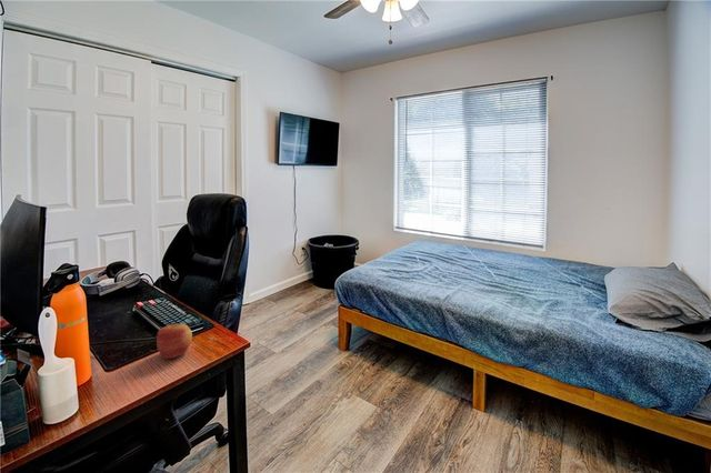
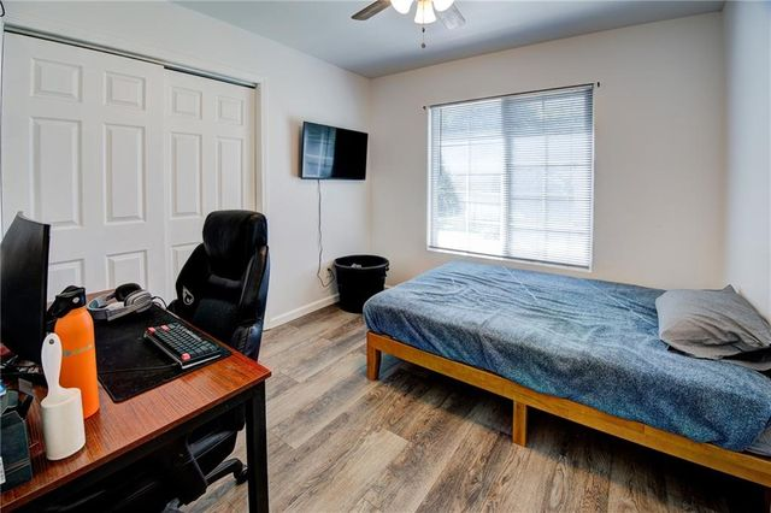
- apple (174, 338)
